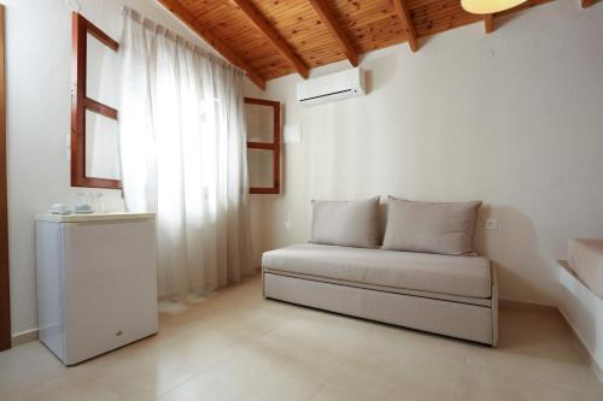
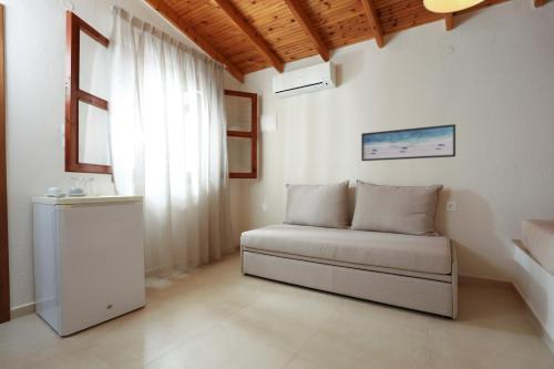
+ wall art (404, 144)
